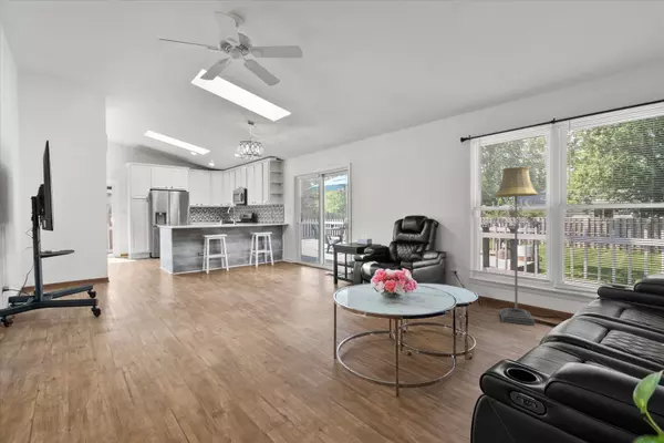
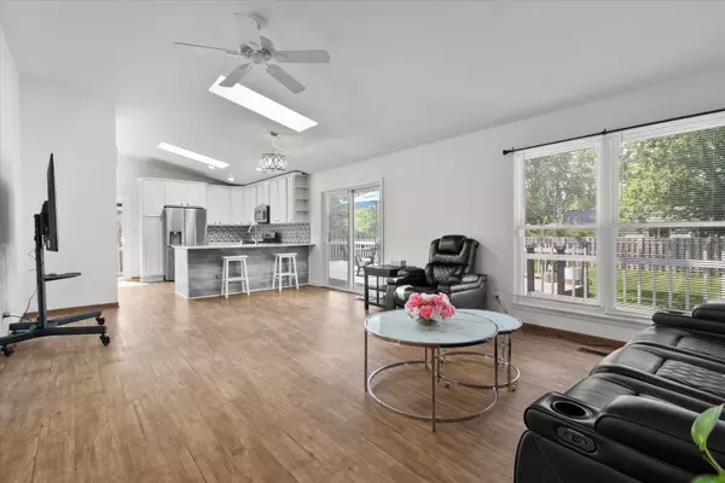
- floor lamp (516, 244)
